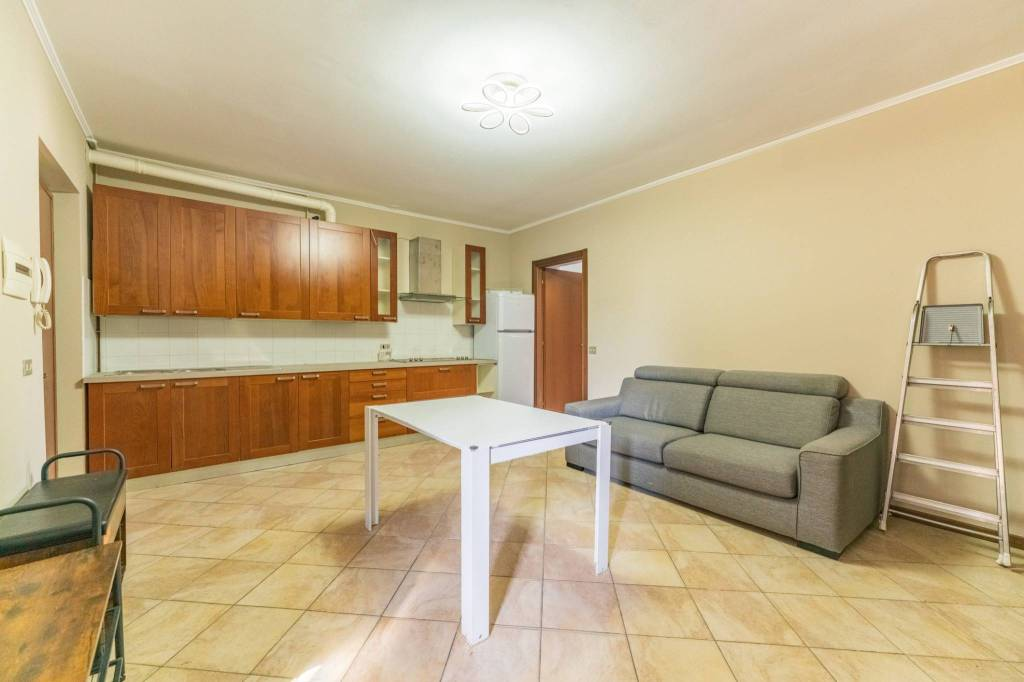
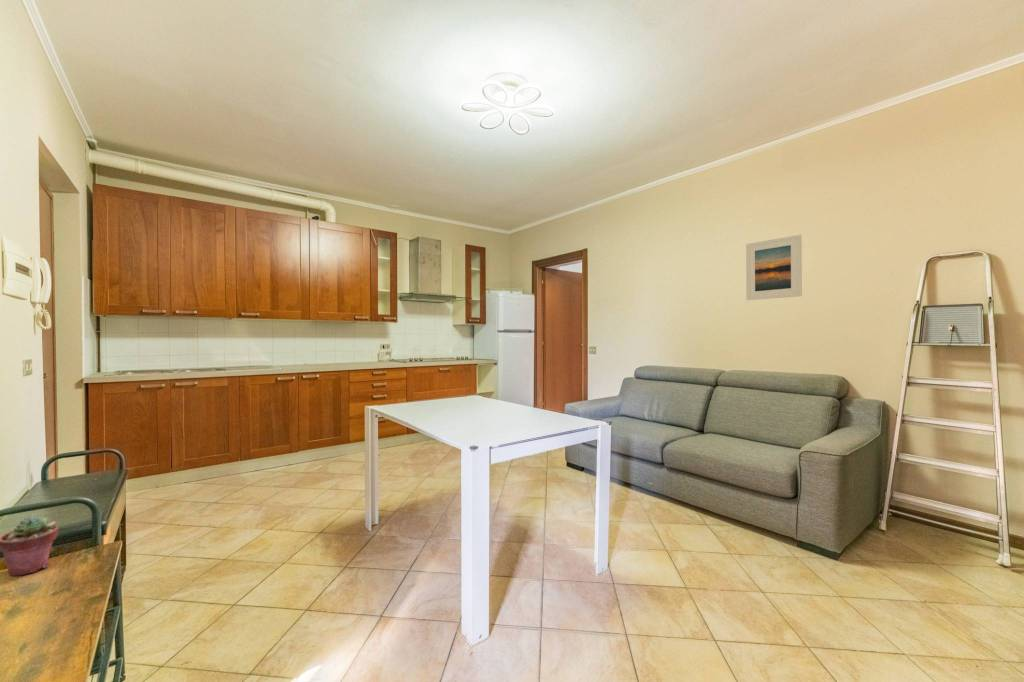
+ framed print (772, 269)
+ potted succulent (29, 542)
